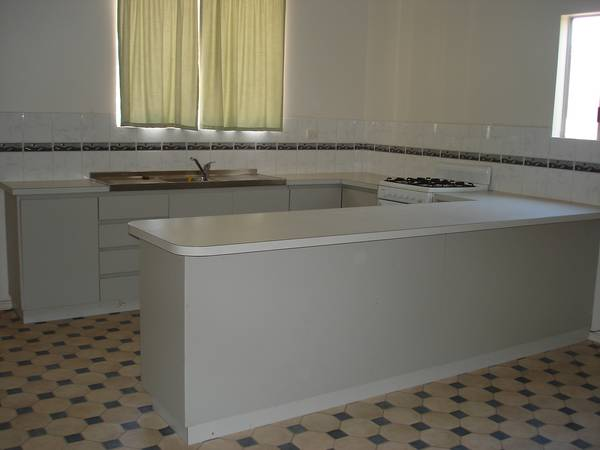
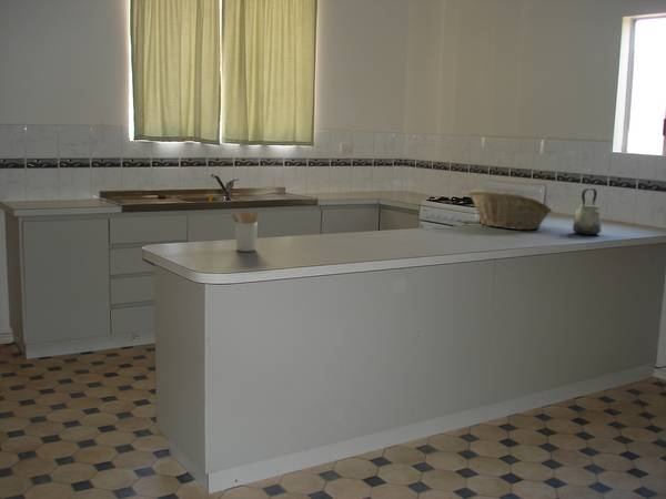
+ kettle (591, 211)
+ fruit basket (508, 208)
+ utensil holder (246, 230)
